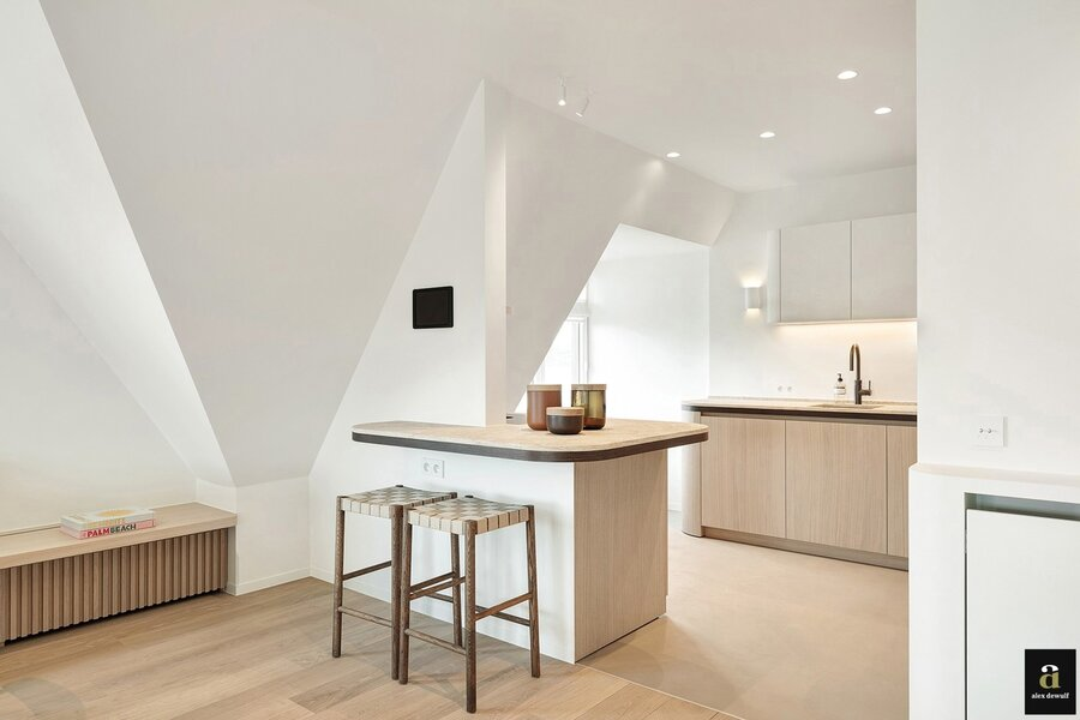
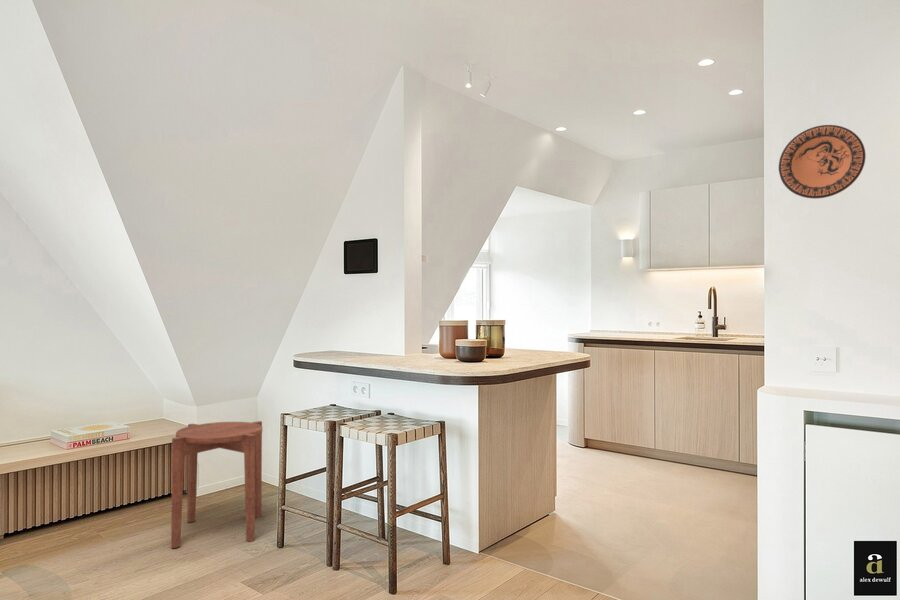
+ decorative plate (820, 162)
+ side table (196, 479)
